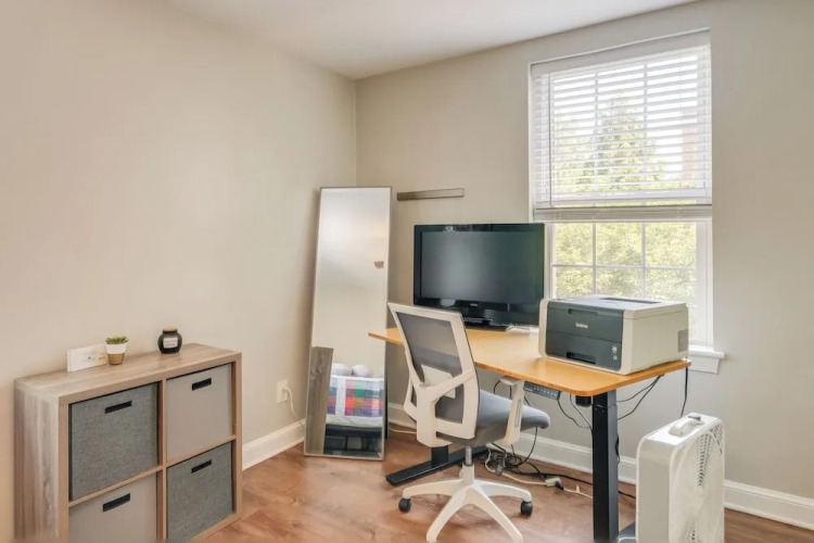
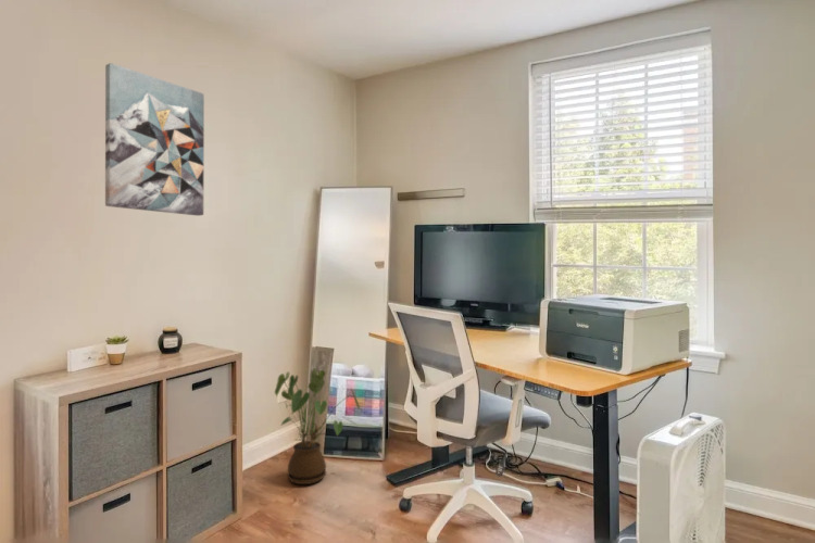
+ wall art (158, 146)
+ house plant (313, 425)
